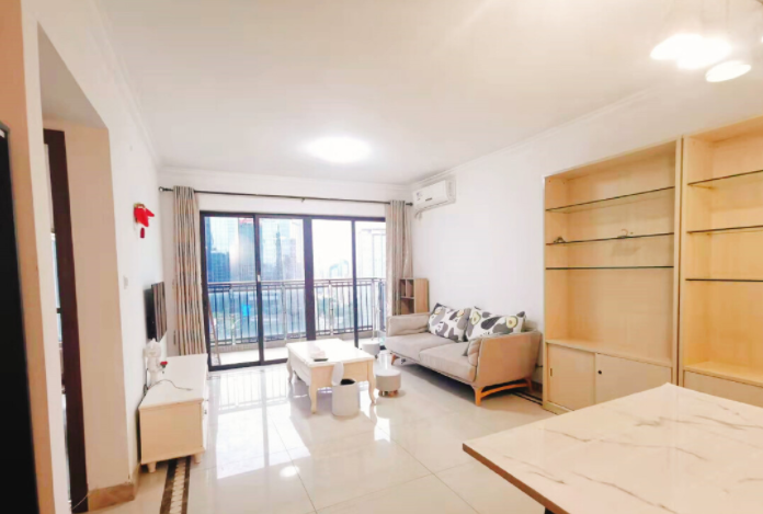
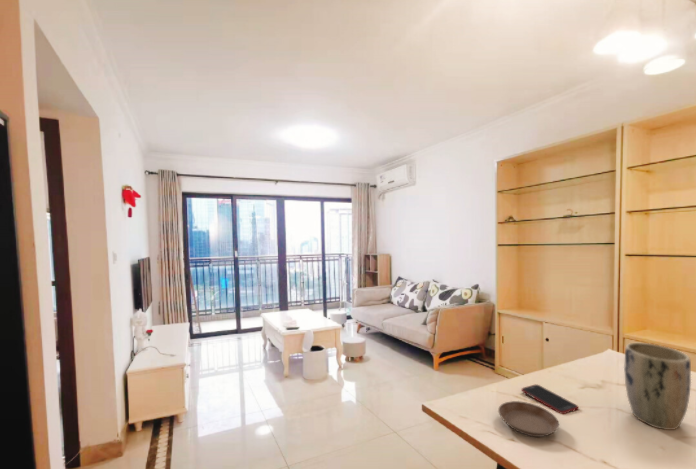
+ cell phone (548, 398)
+ plant pot (655, 385)
+ saucer (527, 420)
